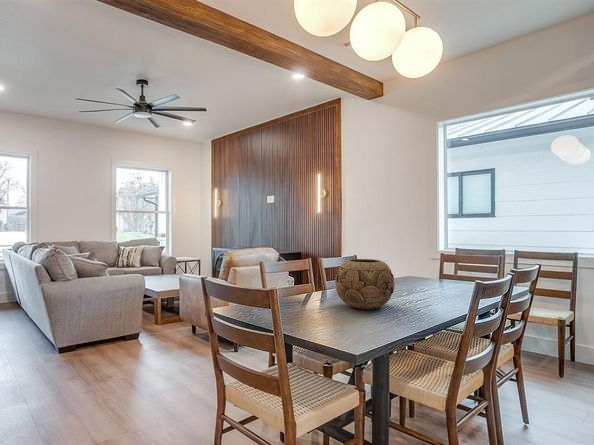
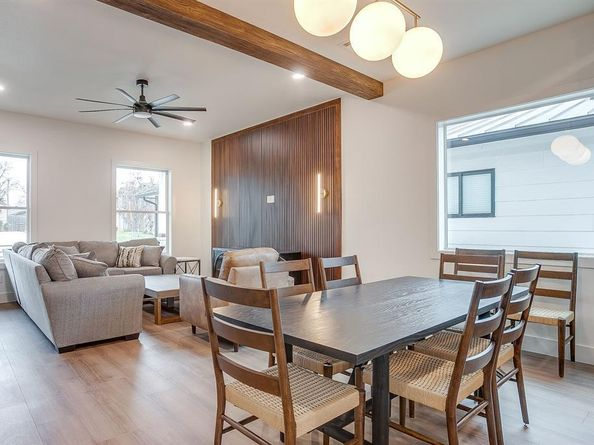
- decorative bowl (364, 283)
